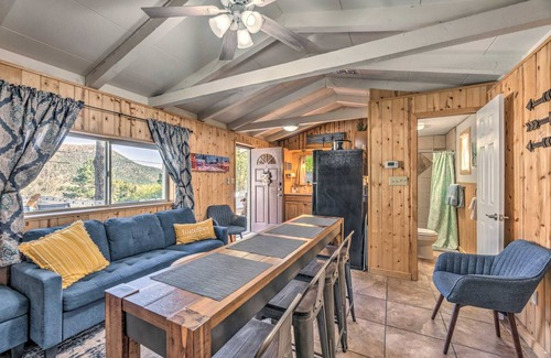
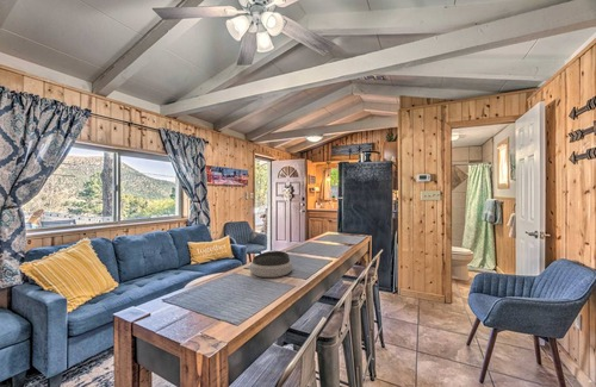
+ bowl (271, 263)
